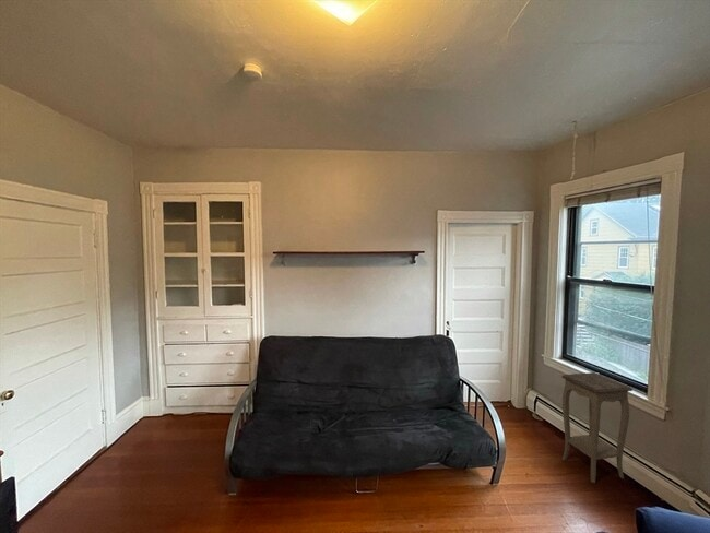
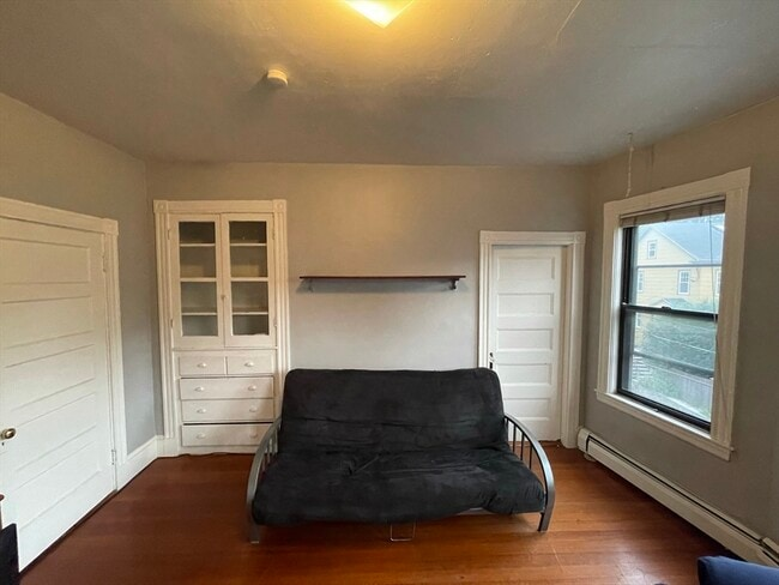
- accent table (593, 424)
